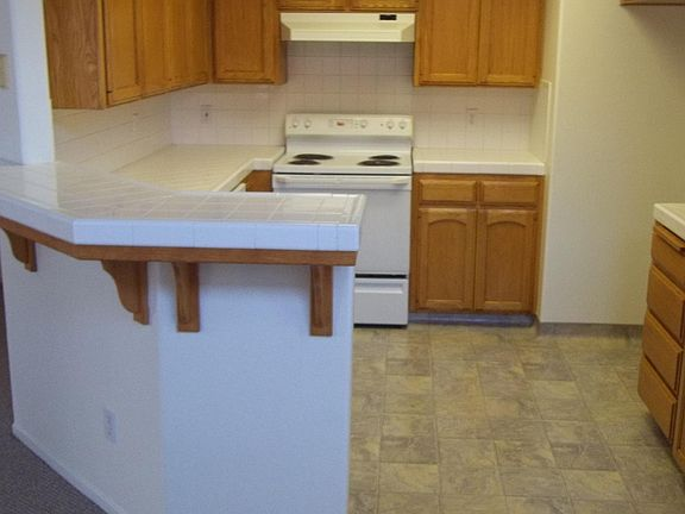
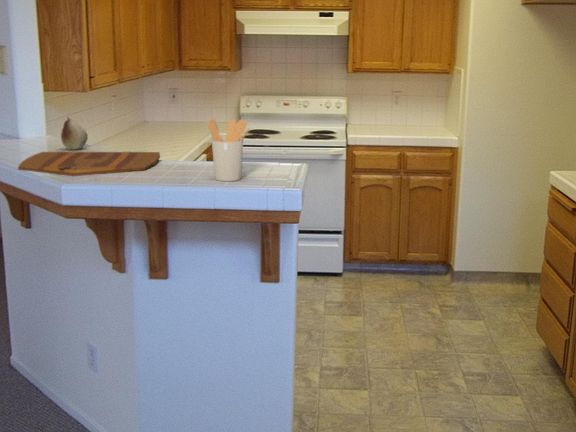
+ cutting board (88, 161)
+ fruit (74, 133)
+ utensil holder (231, 148)
